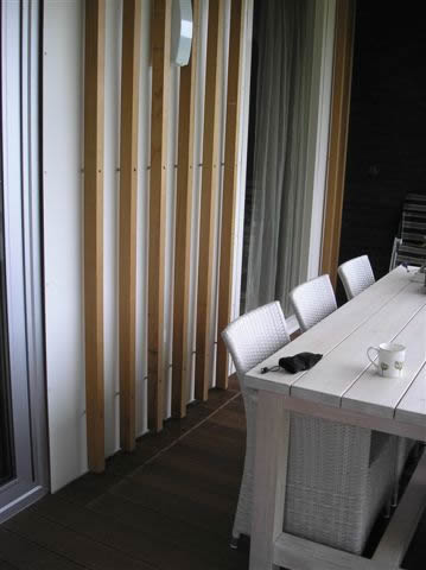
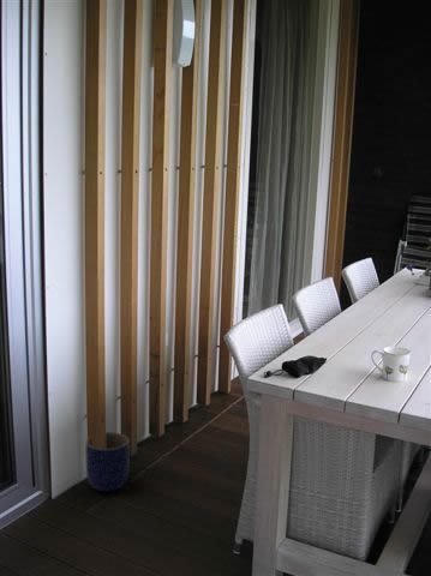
+ planter (107, 462)
